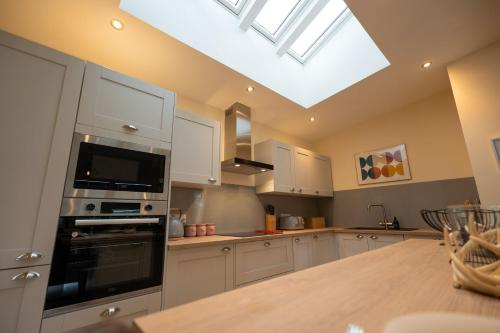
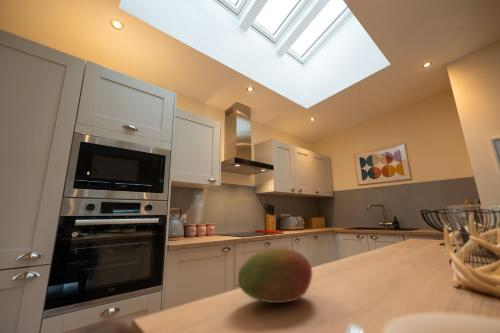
+ fruit (276, 274)
